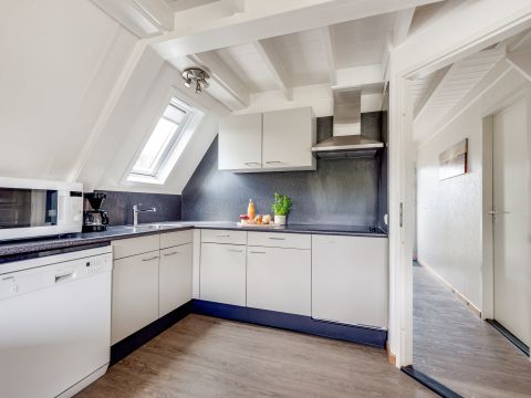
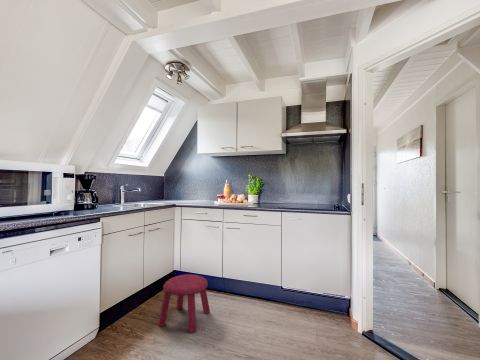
+ stool (188, 299)
